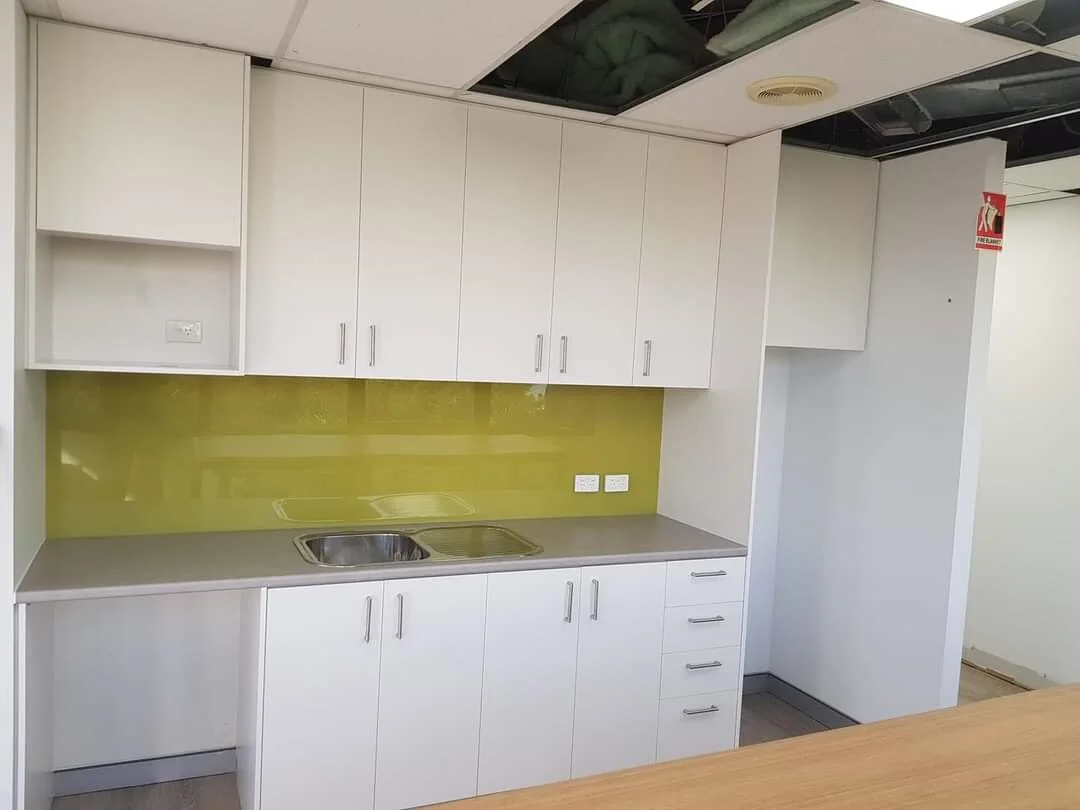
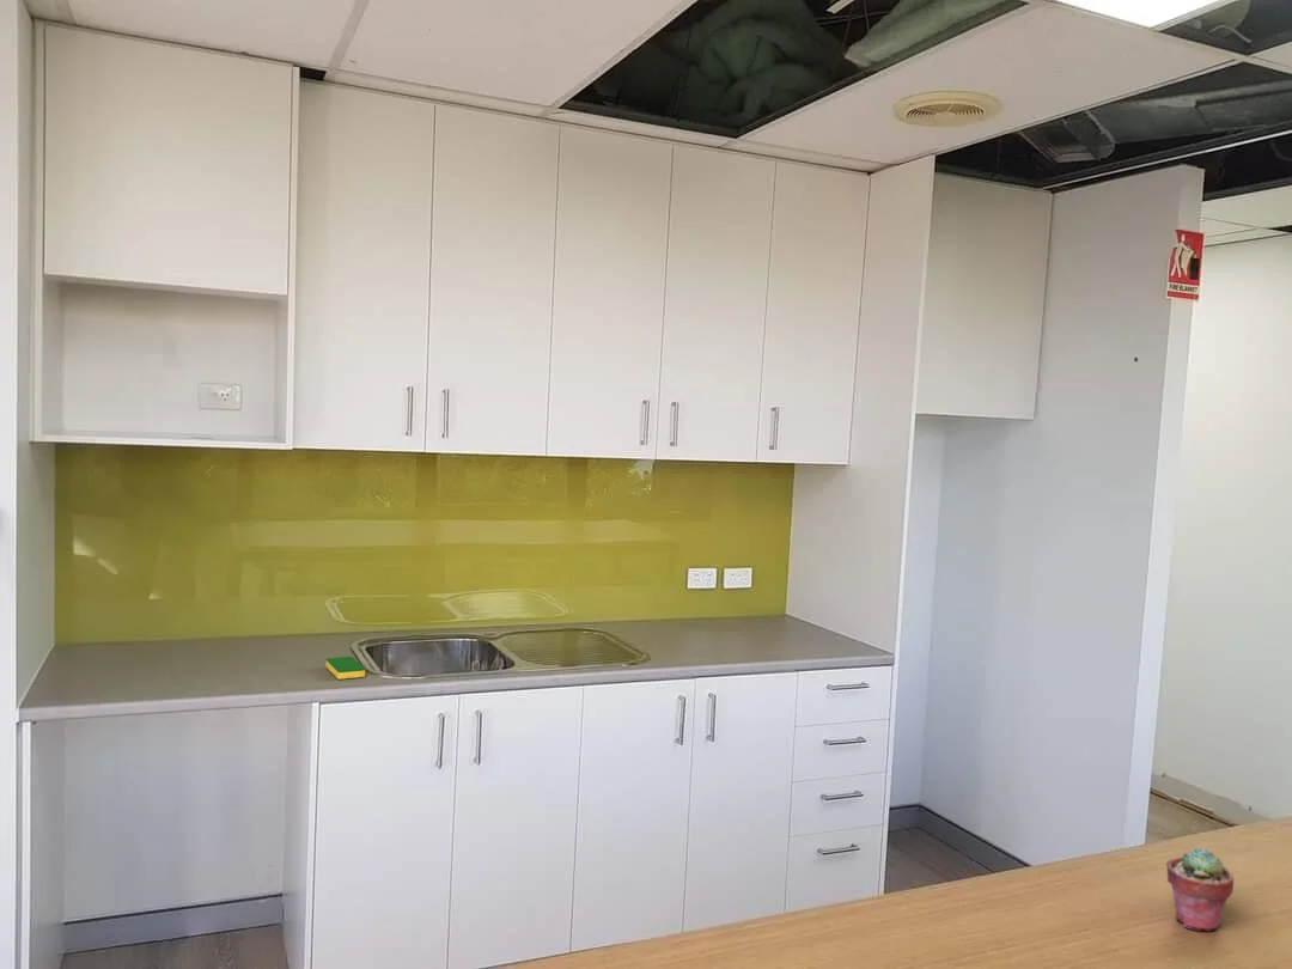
+ dish sponge (345, 666)
+ potted succulent (1199, 884)
